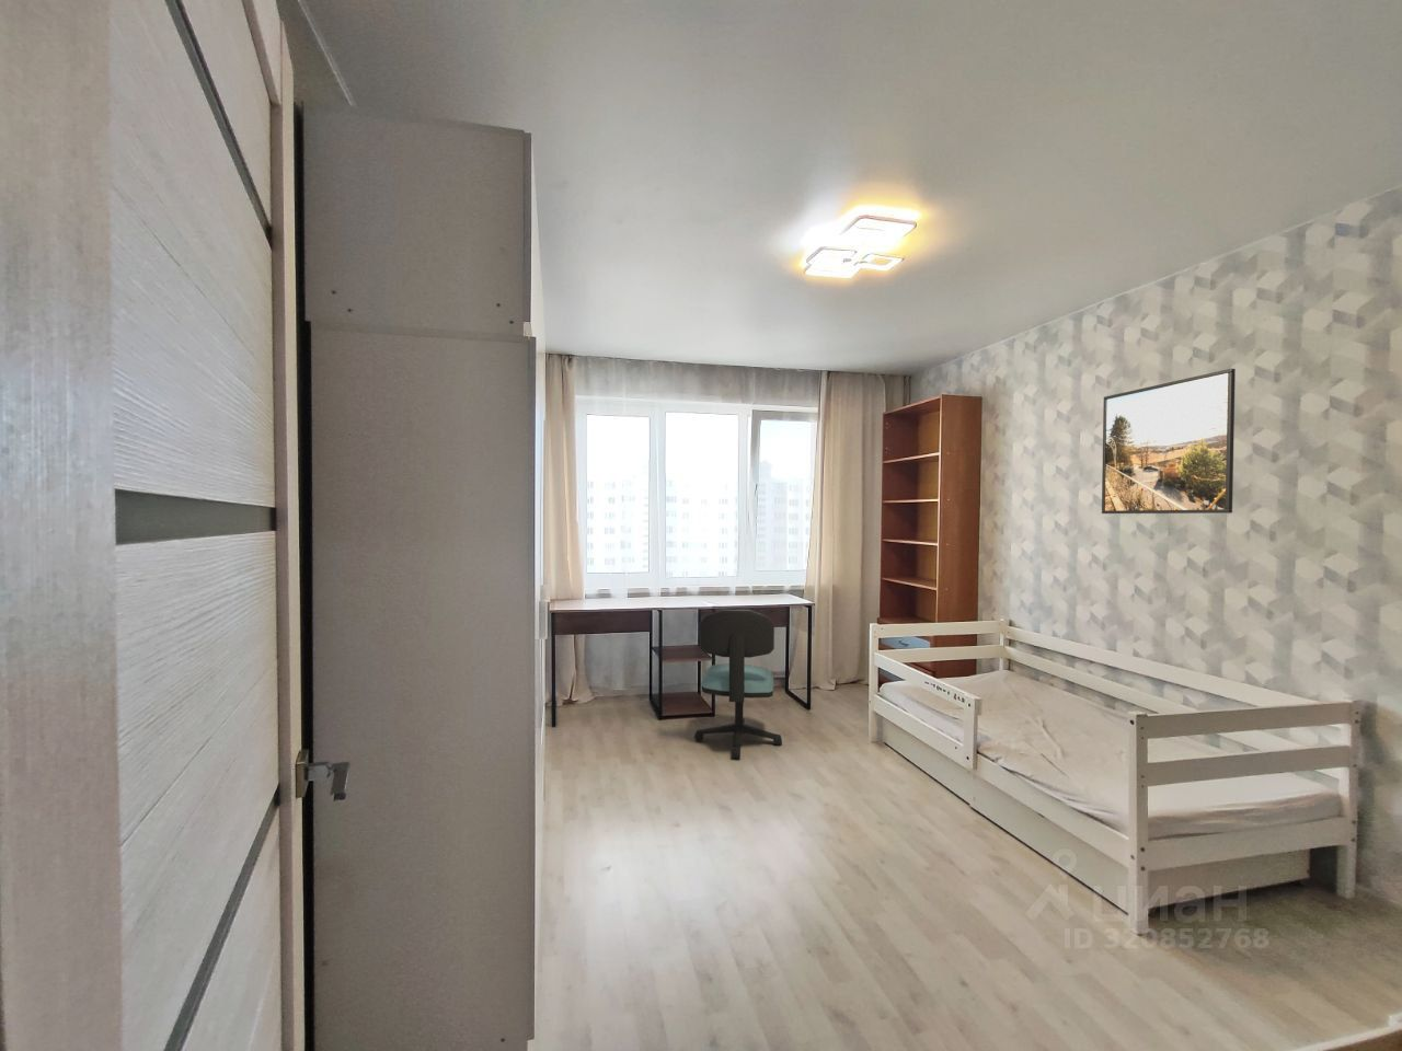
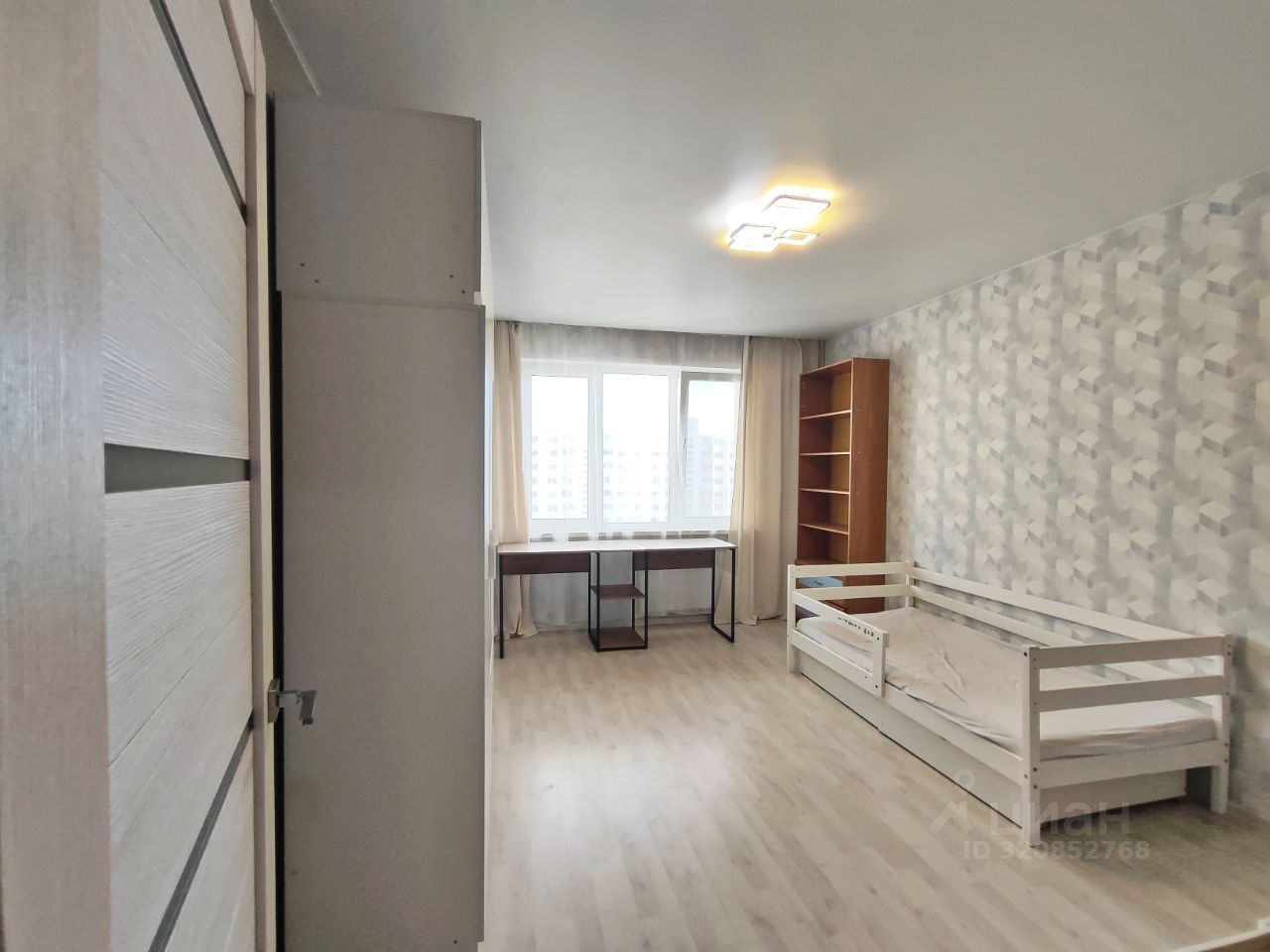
- office chair (739, 673)
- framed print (1161, 449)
